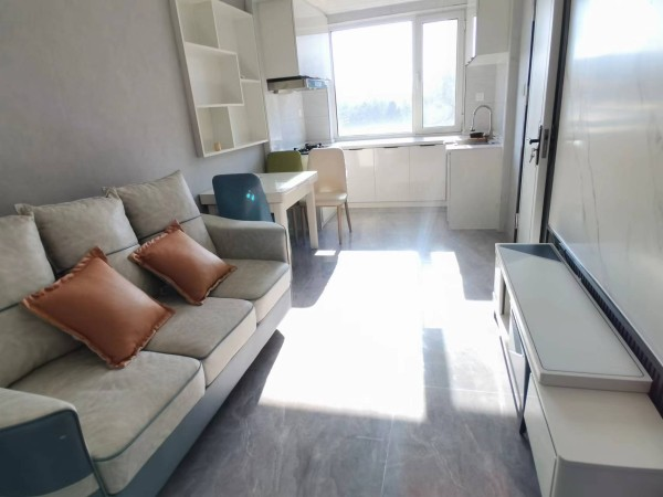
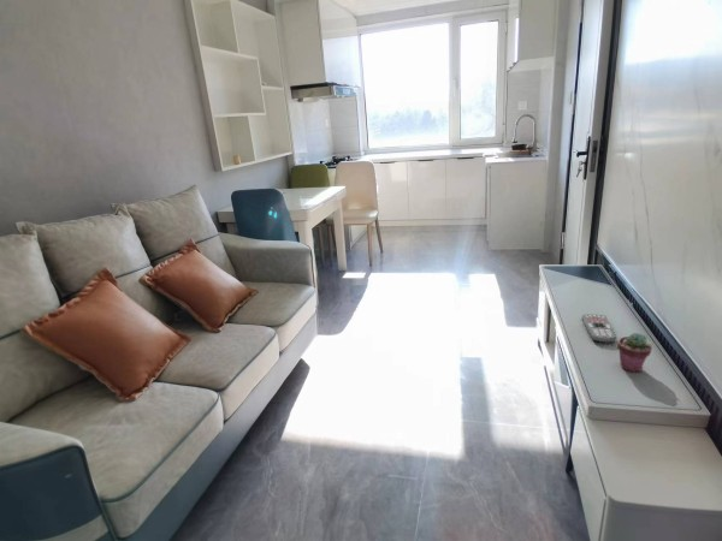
+ remote control (598, 327)
+ potted succulent (633, 350)
